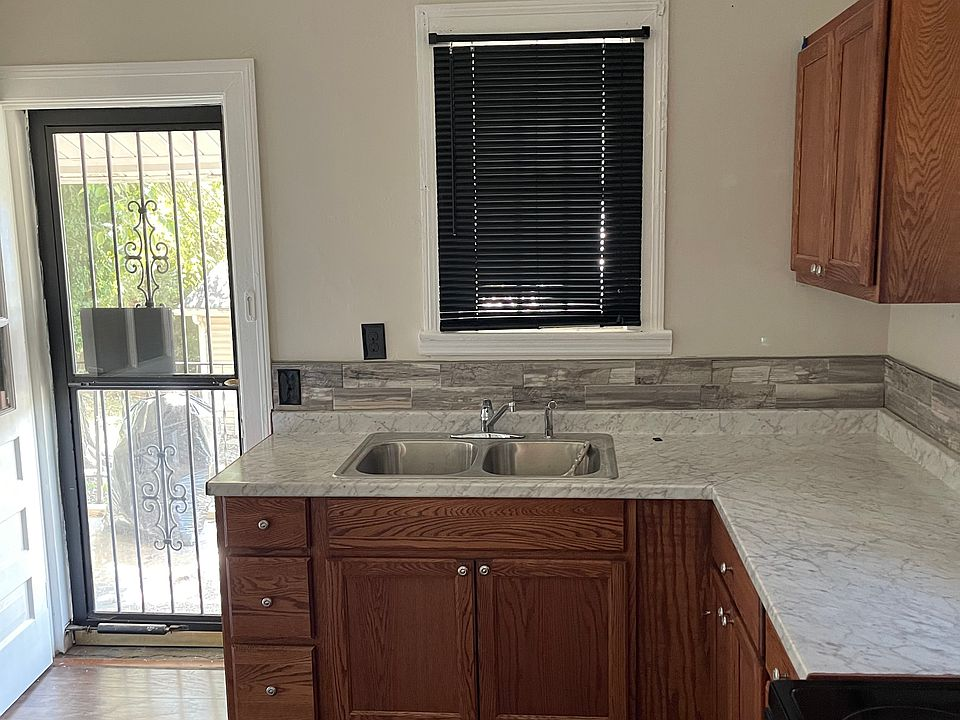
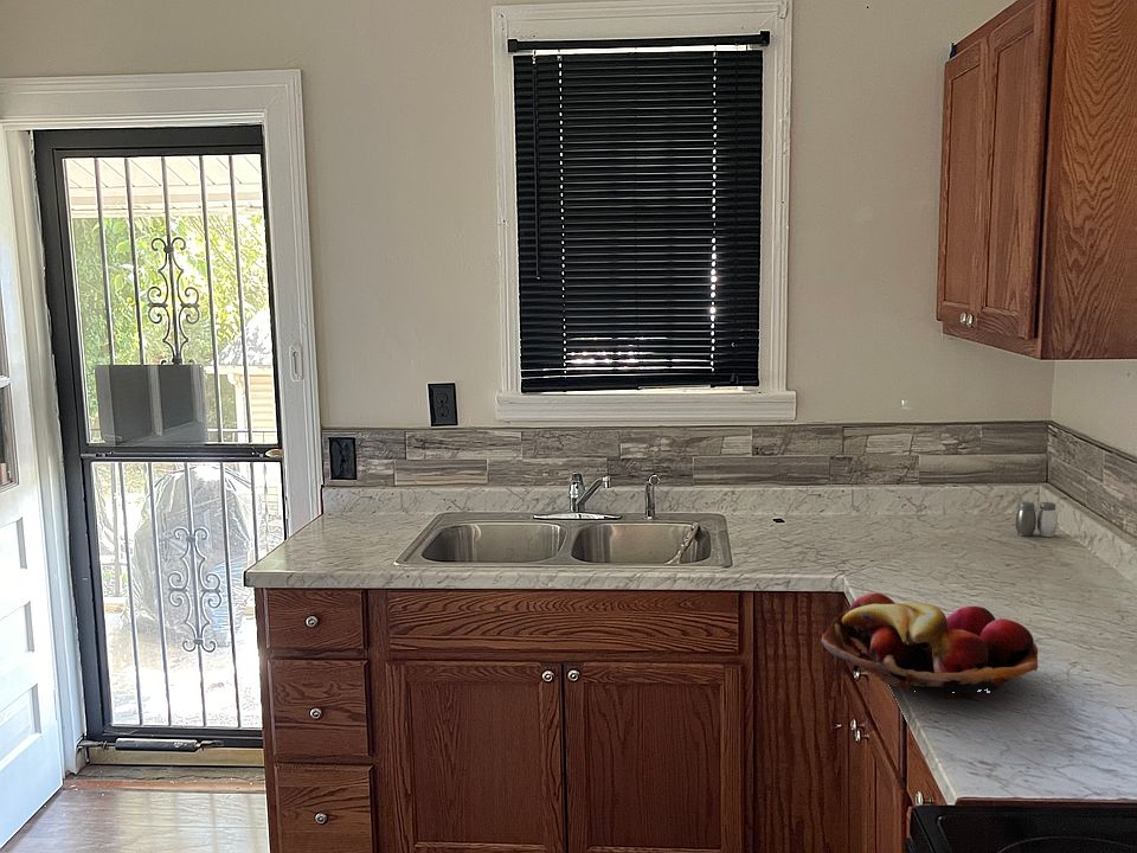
+ salt and pepper shaker (1036, 518)
+ fruit basket (927, 640)
